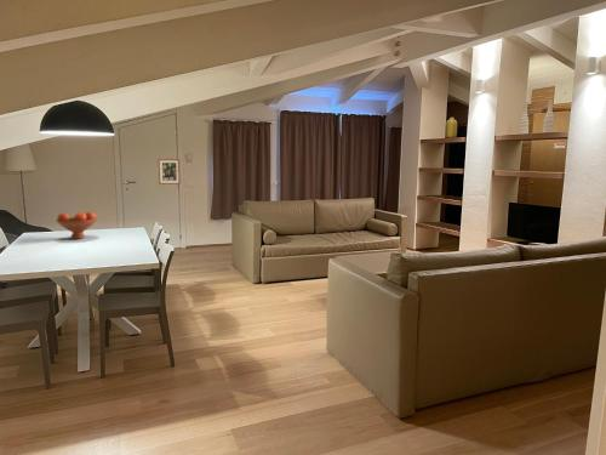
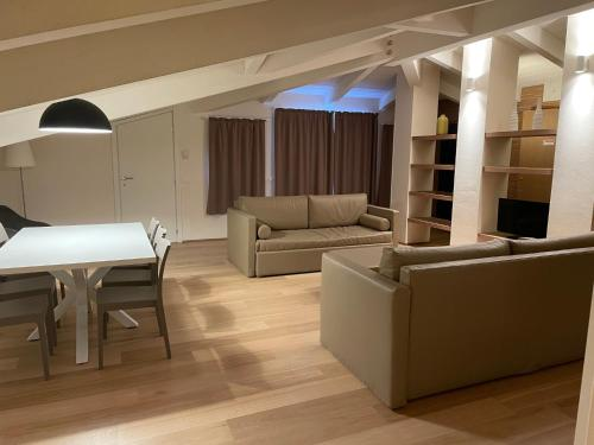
- fruit bowl (76, 224)
- wall art (168, 171)
